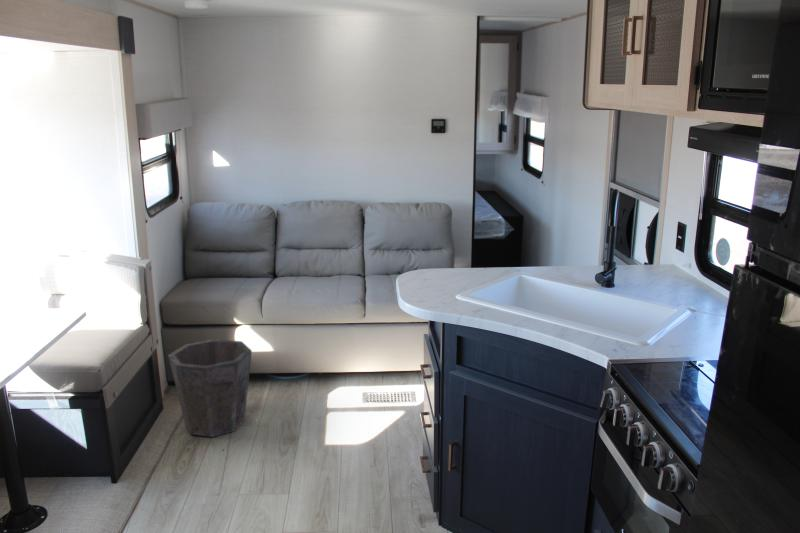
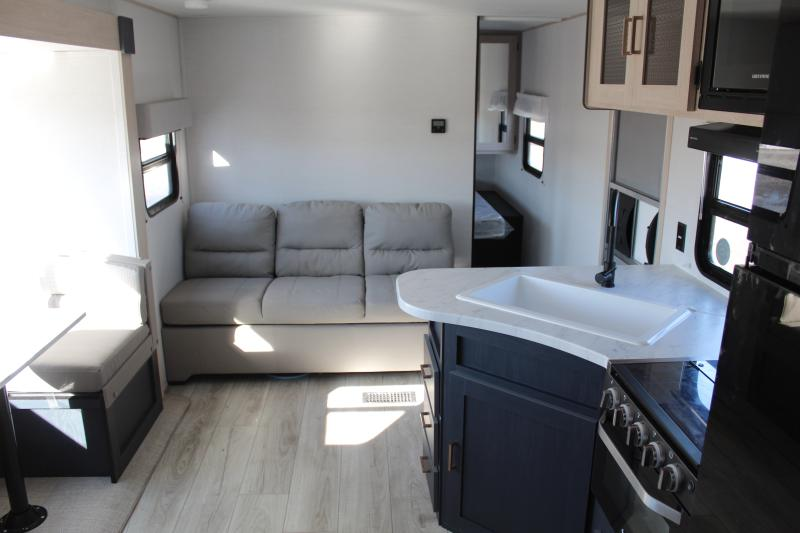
- waste bin (212, 388)
